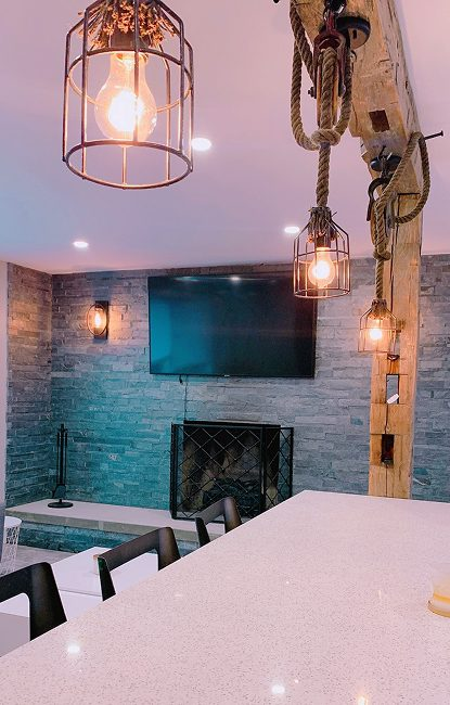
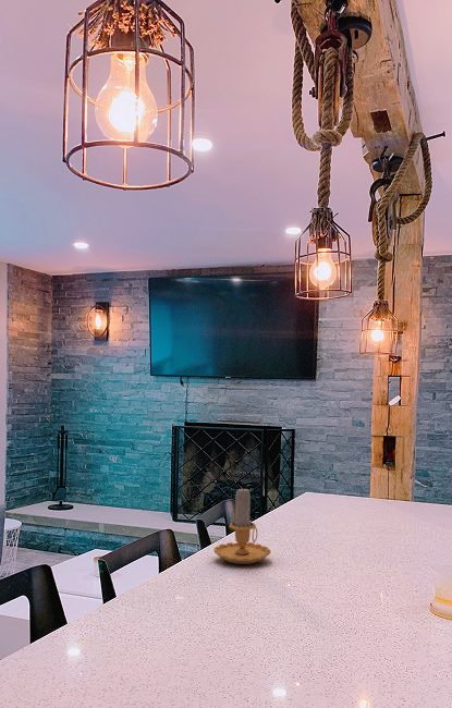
+ candle (245, 521)
